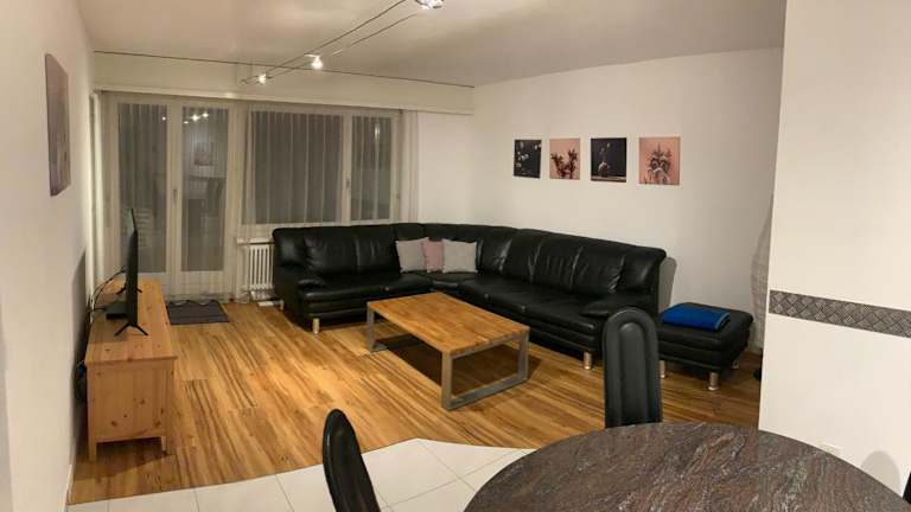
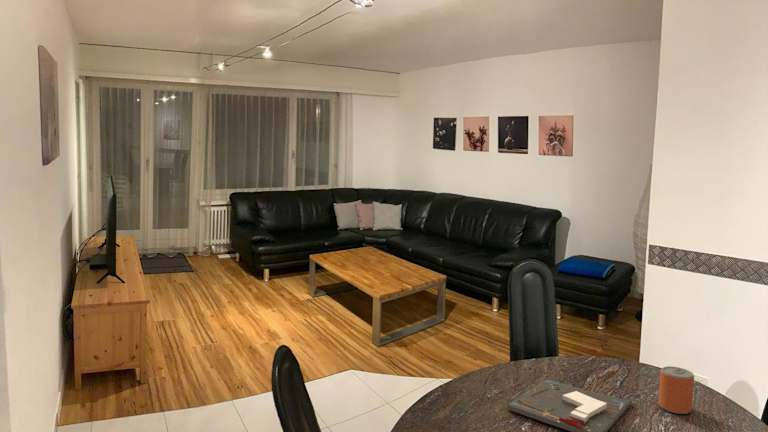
+ beverage can (675, 389)
+ board game (570, 404)
